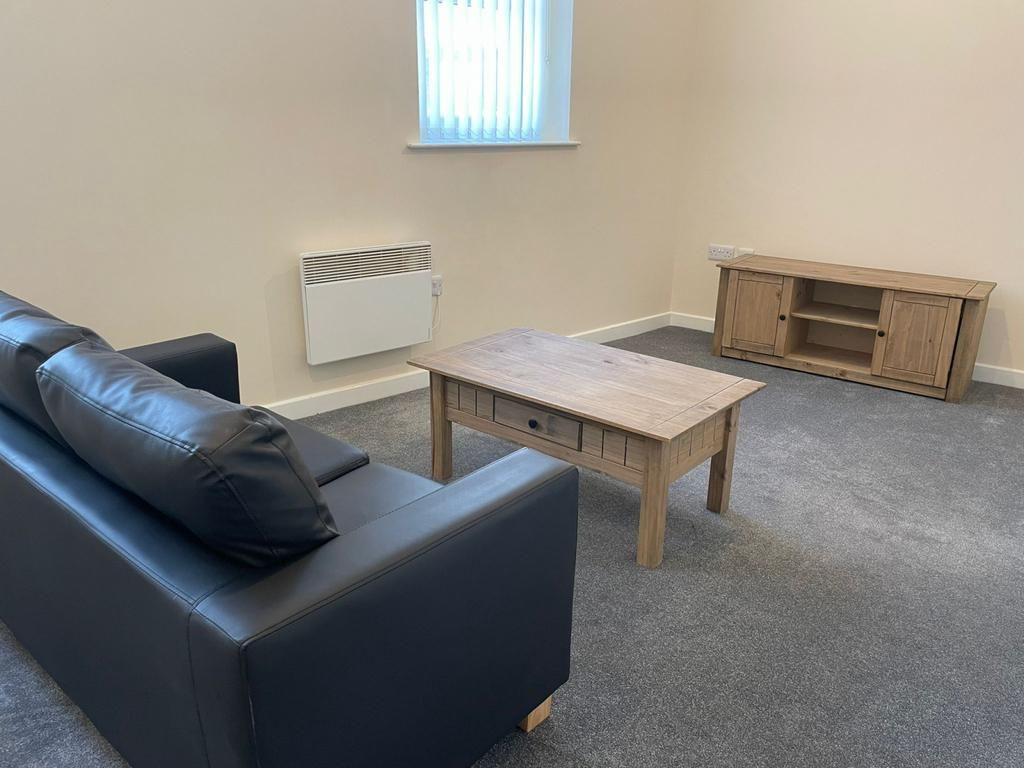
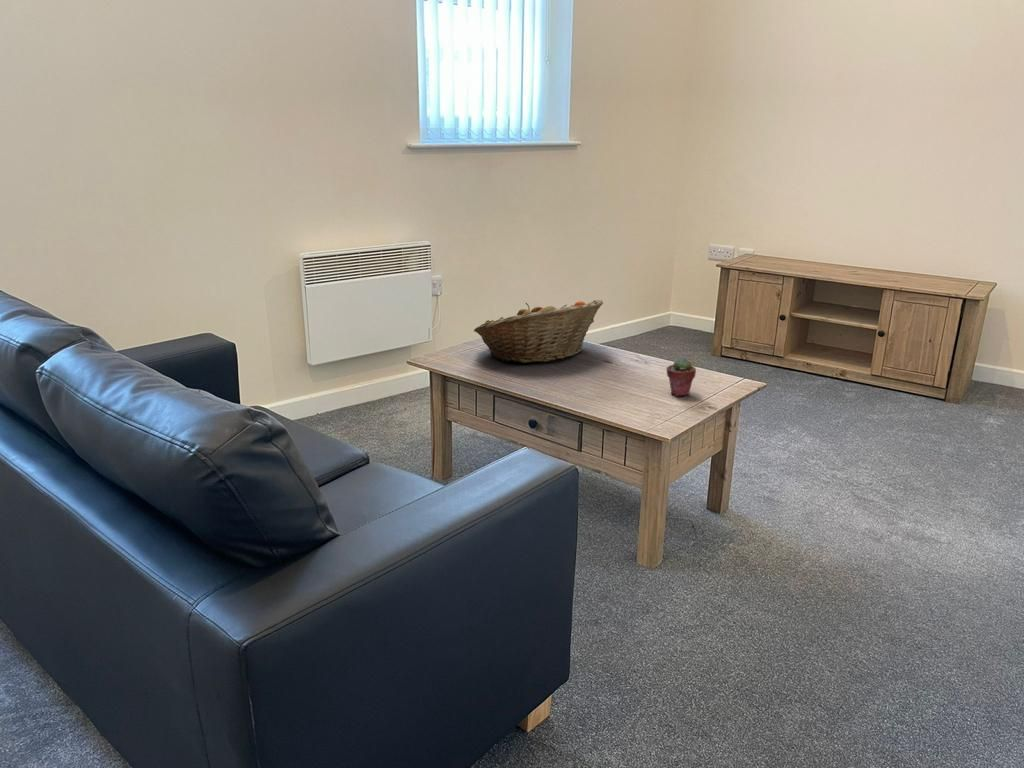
+ fruit basket (540, 326)
+ potted succulent (681, 375)
